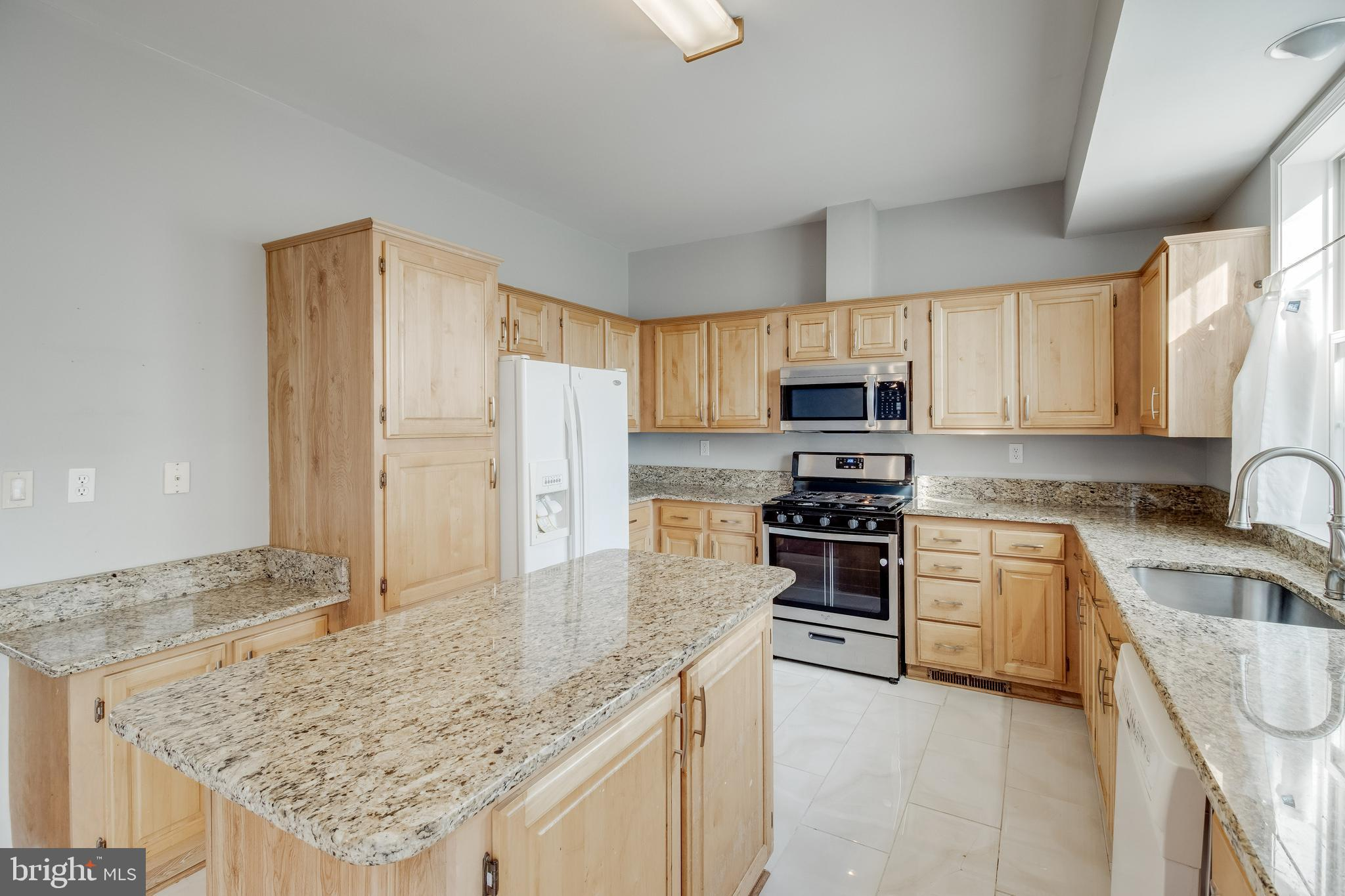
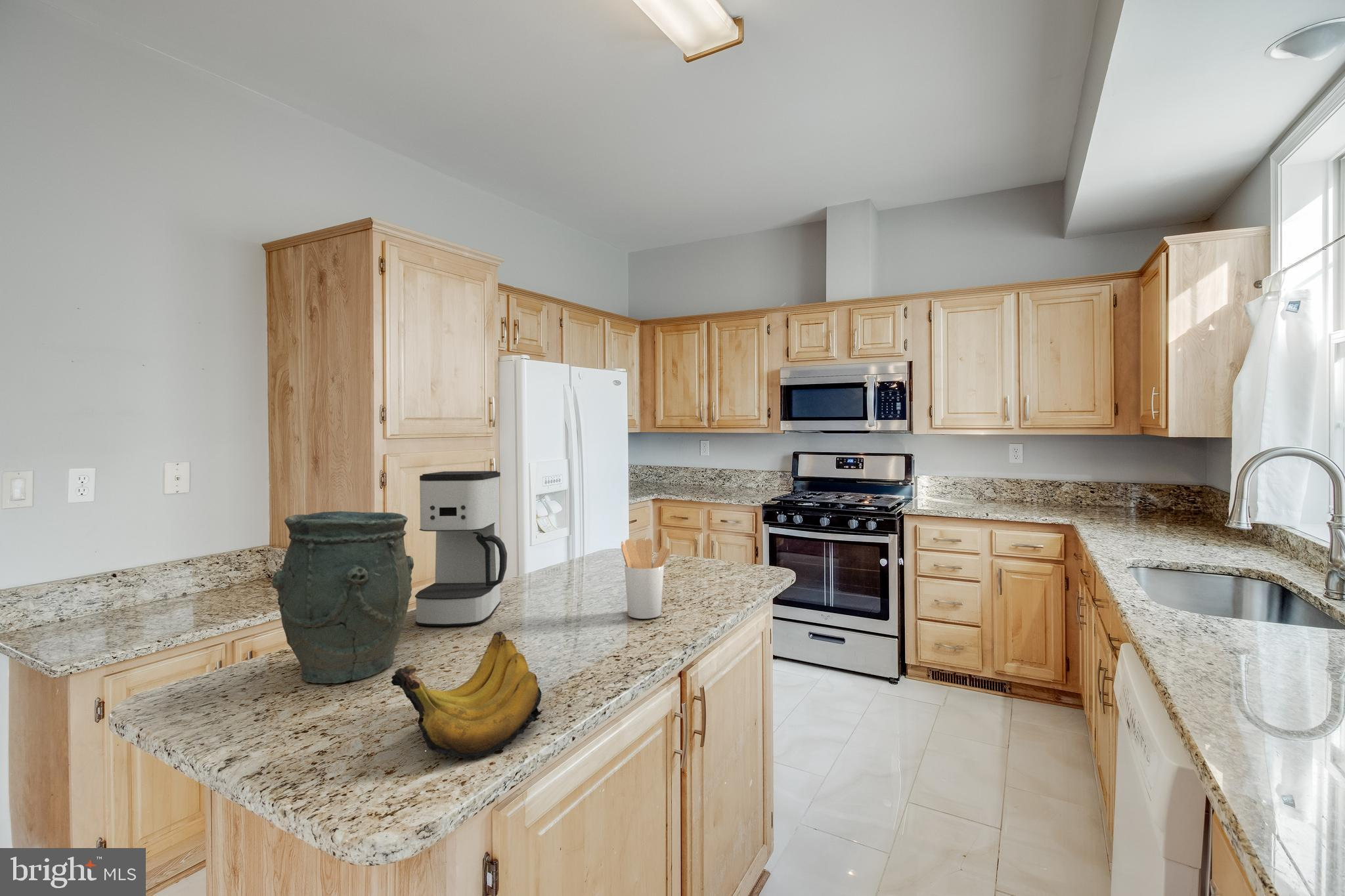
+ vase (346, 591)
+ banana bunch (482, 688)
+ coffee maker (465, 543)
+ utensil holder (642, 575)
